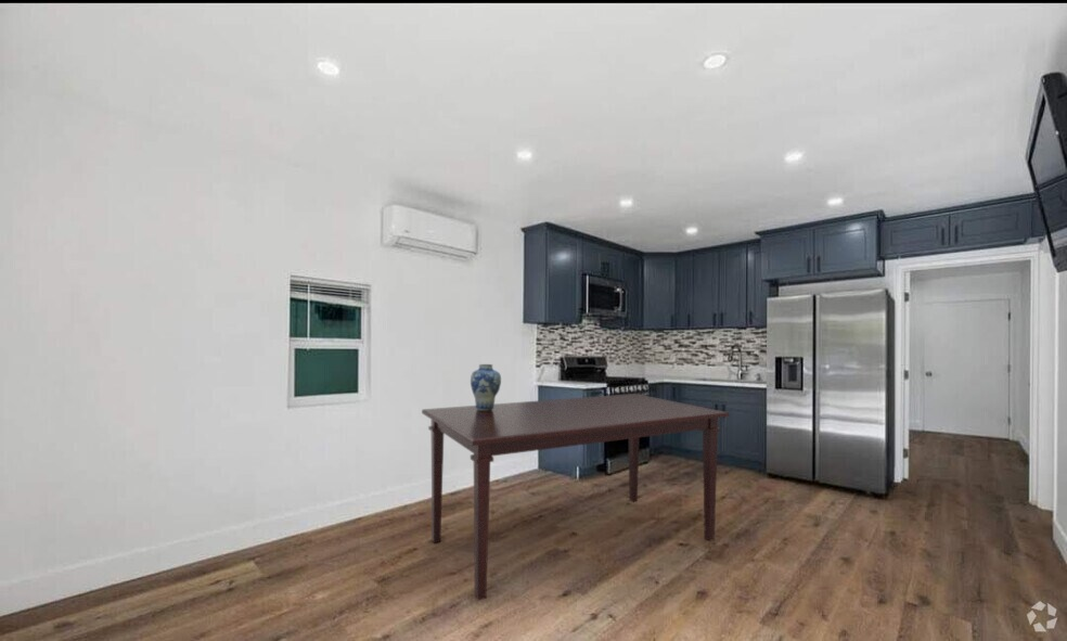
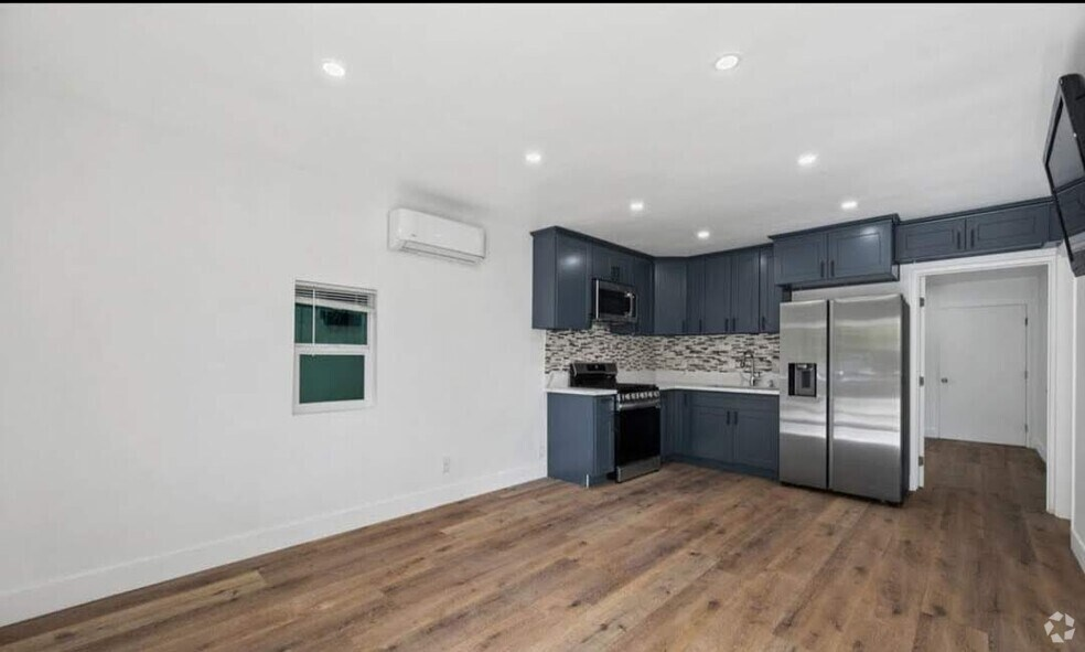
- dining table (568, 446)
- vase (485, 386)
